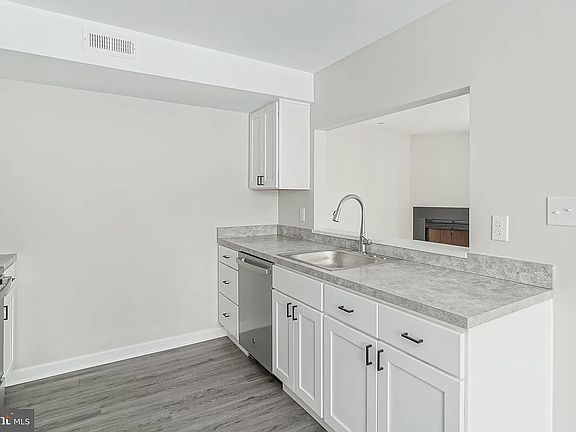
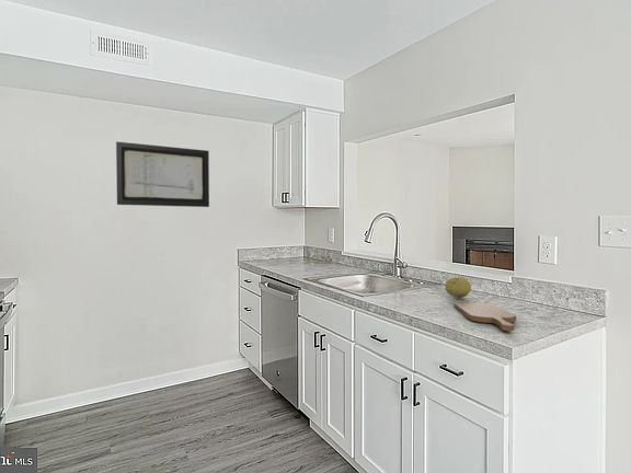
+ wall art (164, 176)
+ fruit (458, 287)
+ cutting board (489, 315)
